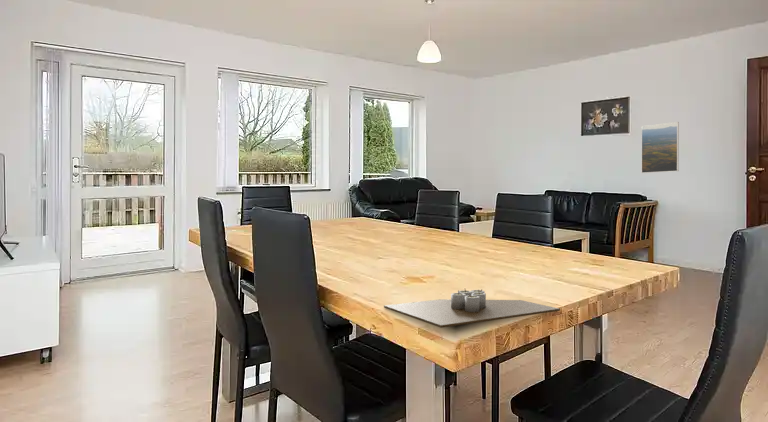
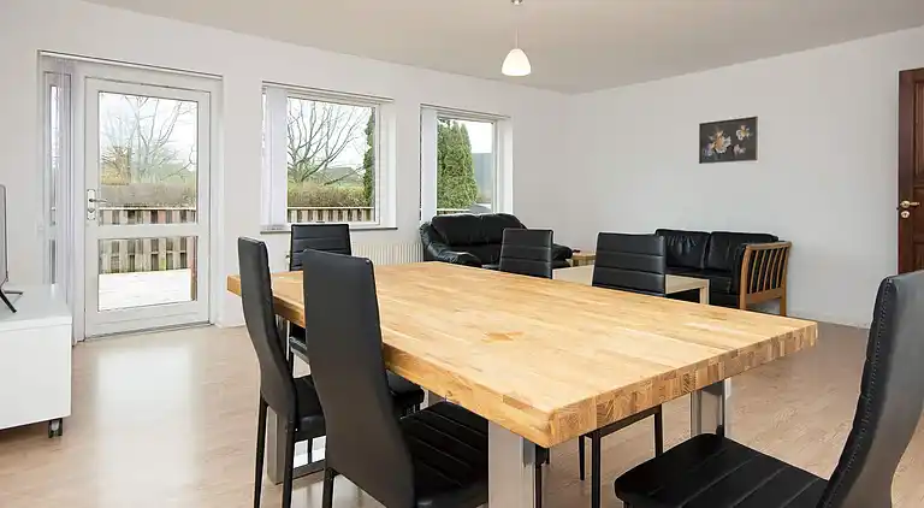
- candle (470, 299)
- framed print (659, 148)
